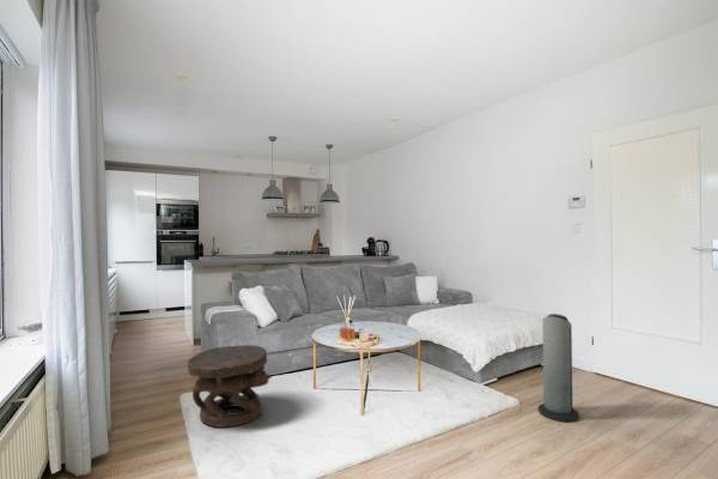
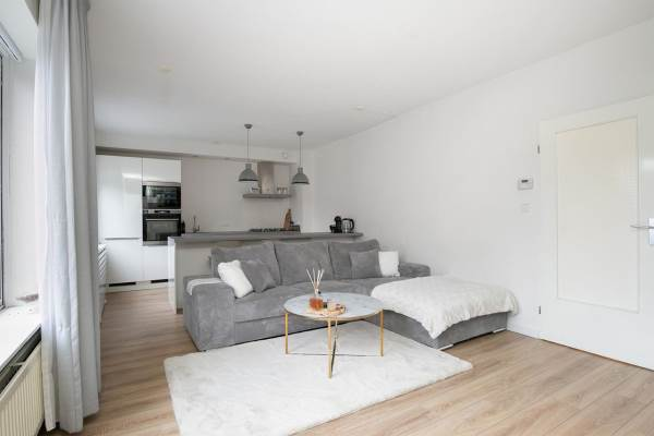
- side table (231, 383)
- air purifier (556, 363)
